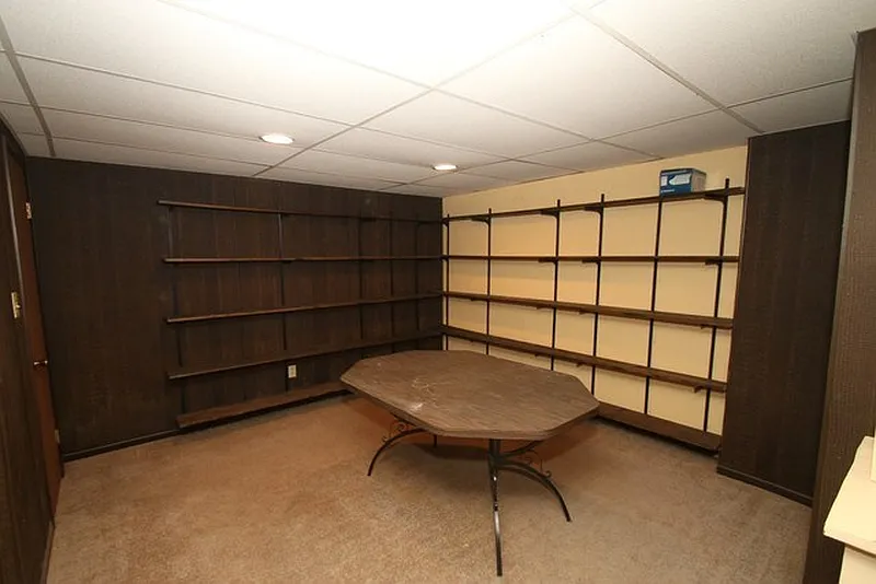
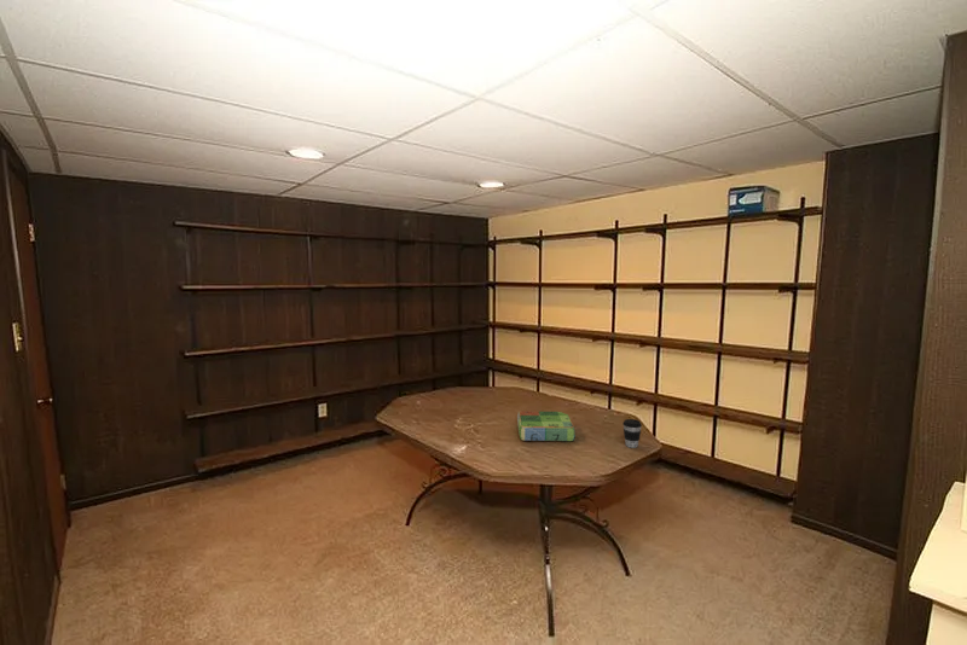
+ coffee cup (631, 432)
+ board game (544, 424)
